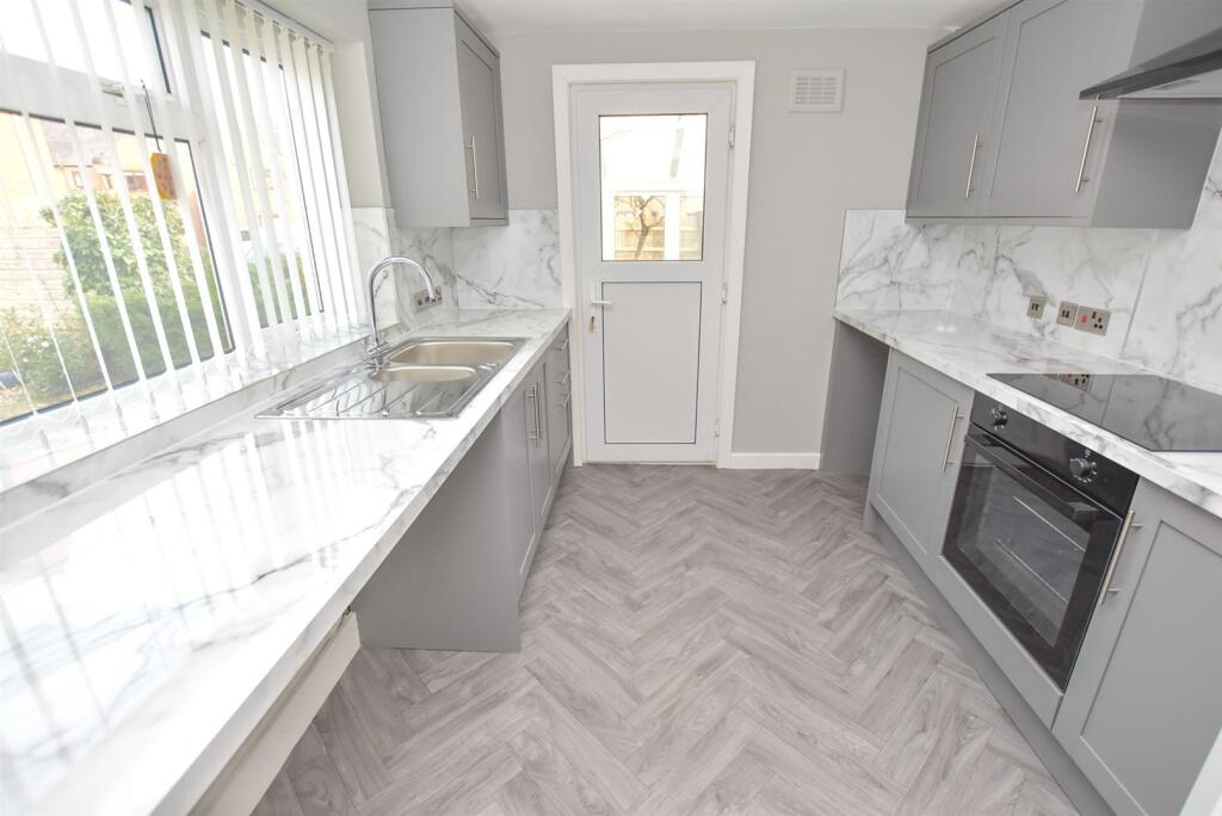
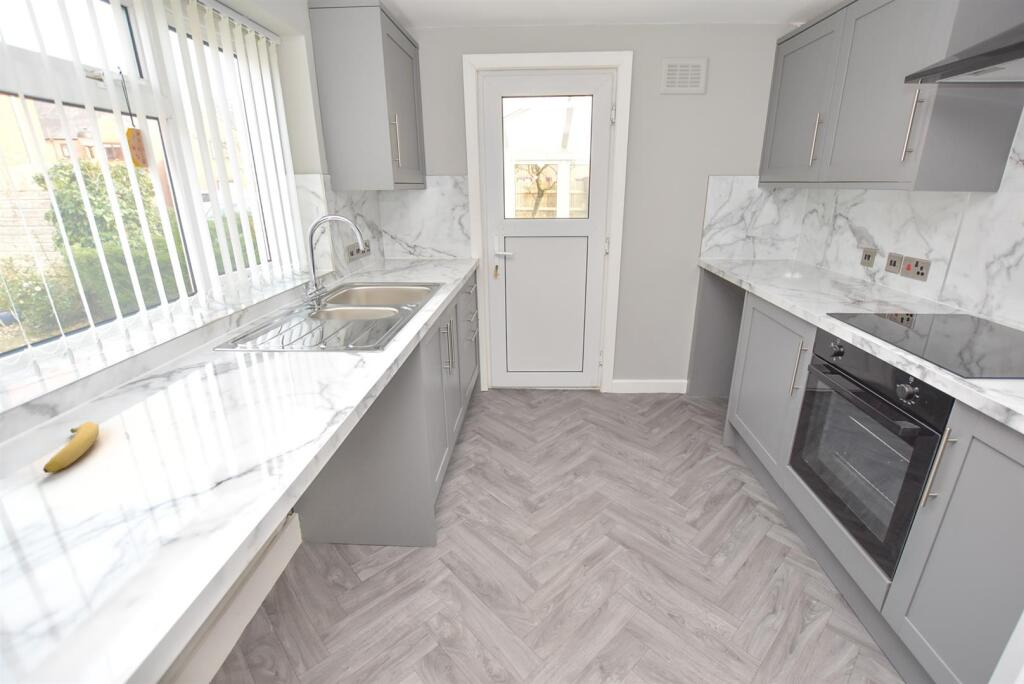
+ banana (71, 442)
